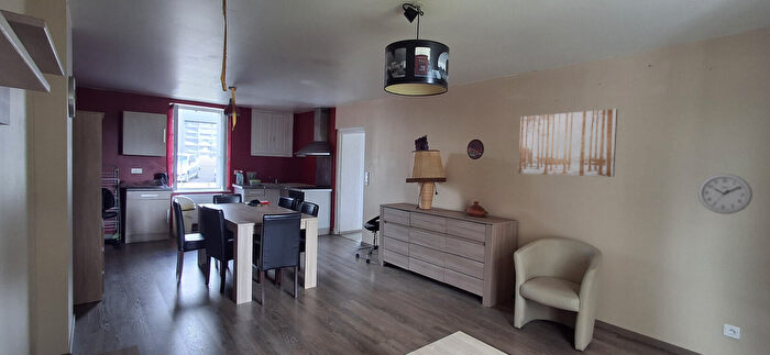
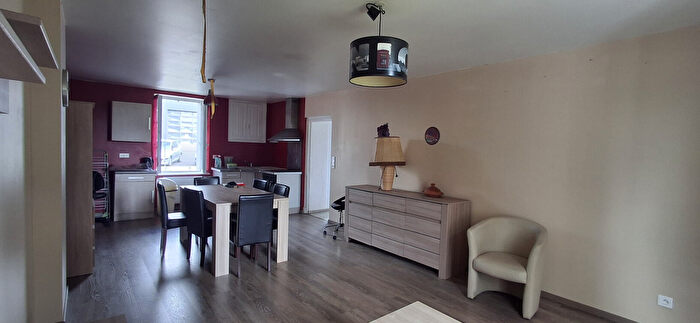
- wall art (563, 144)
- wall clock (724, 193)
